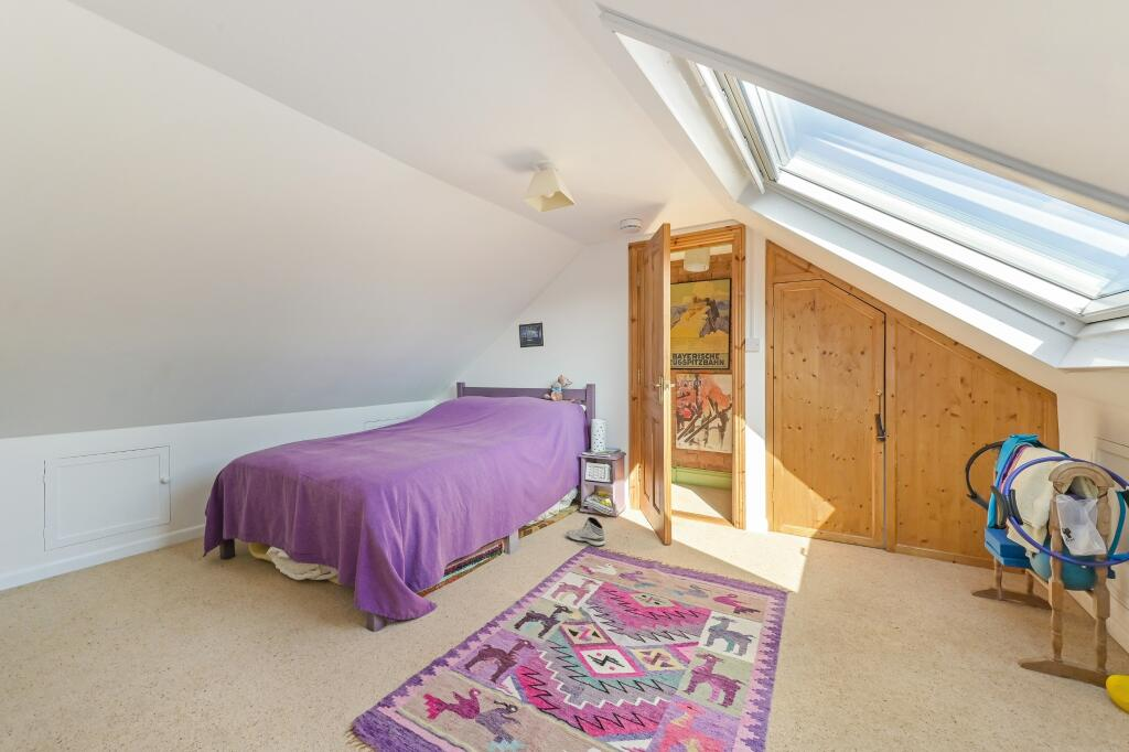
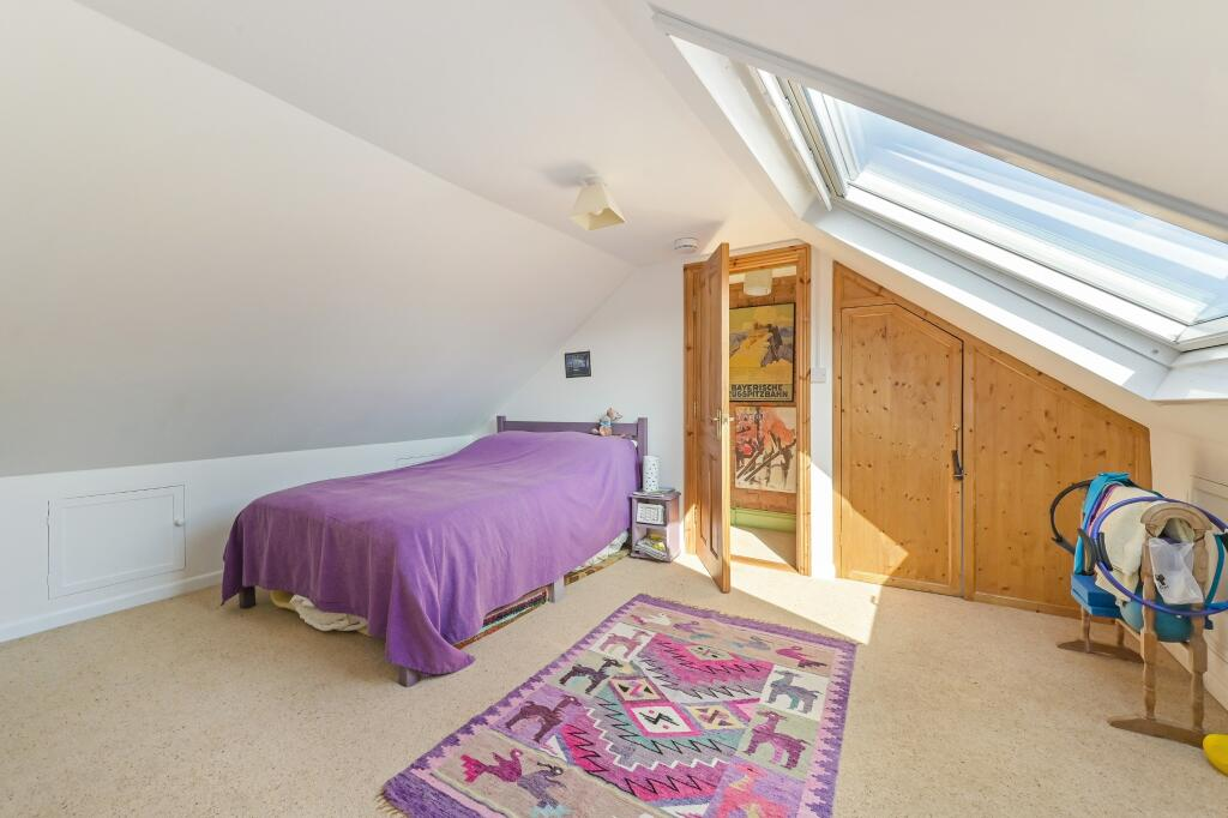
- sneaker (585, 527)
